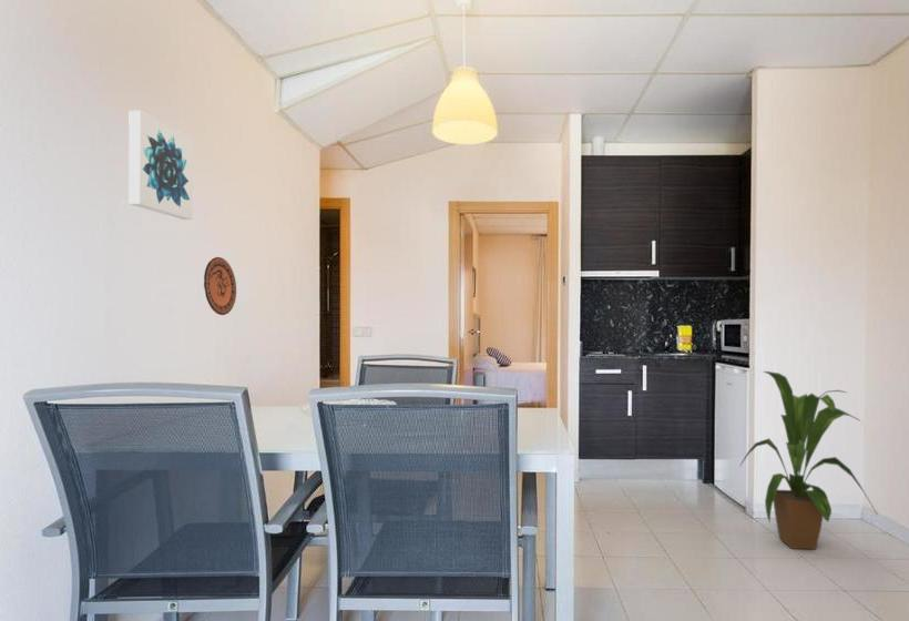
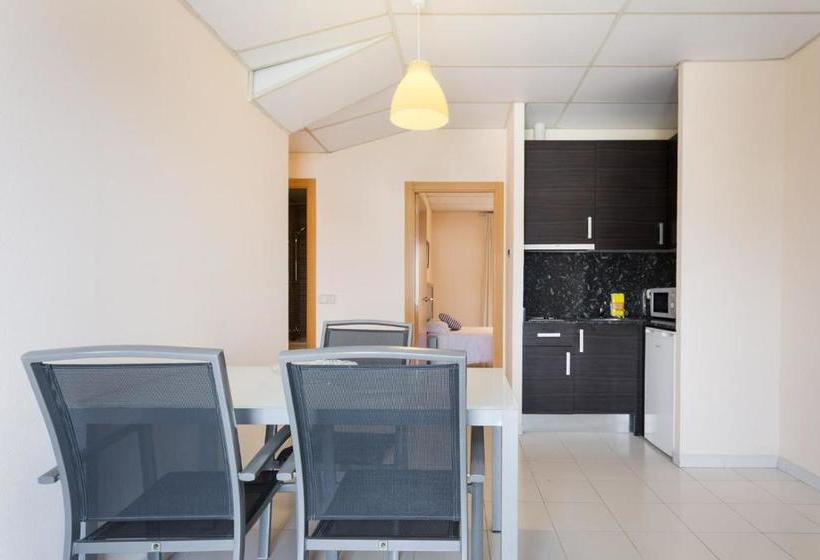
- wall art (163, 169)
- house plant (810, 457)
- decorative plate (219, 286)
